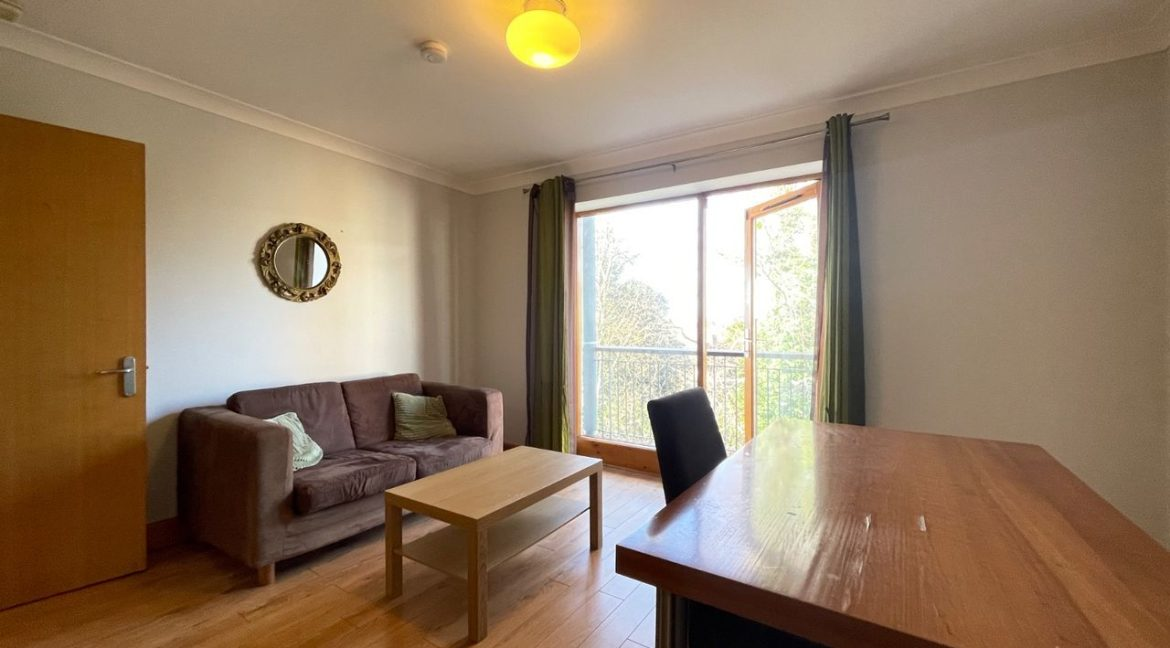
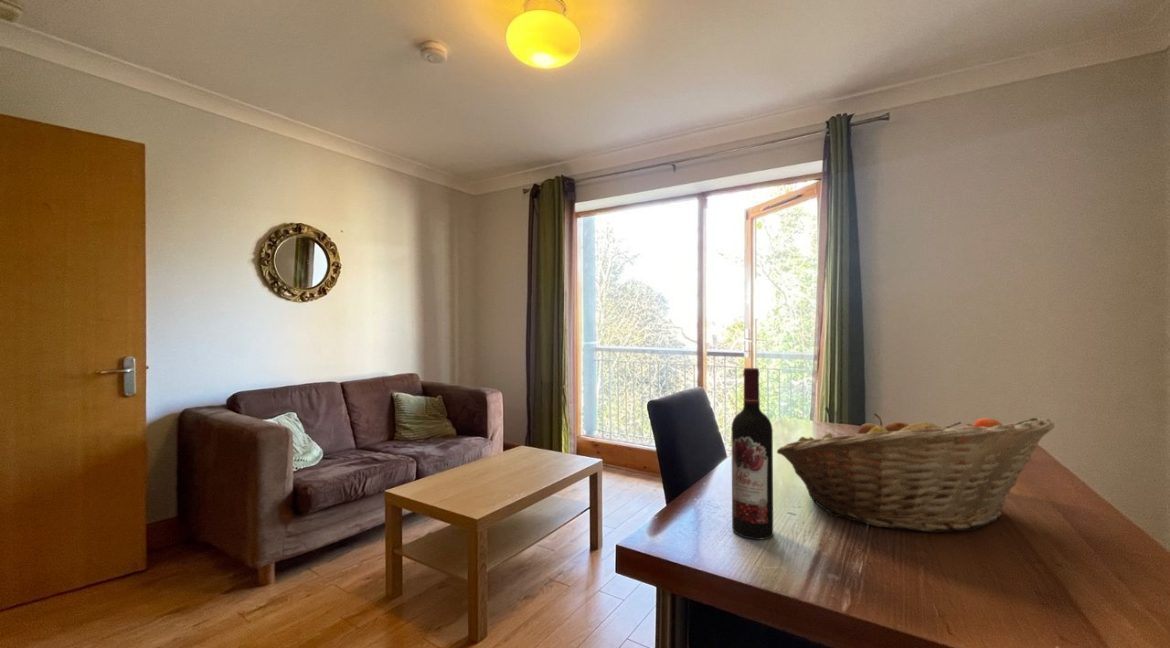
+ fruit basket (906, 457)
+ wine bottle (751, 449)
